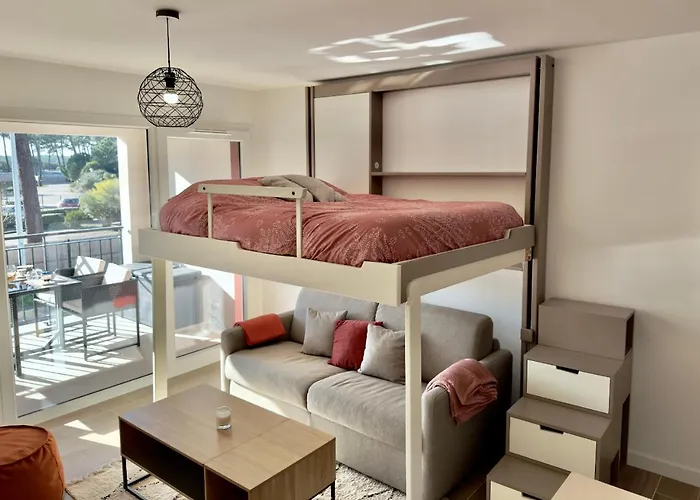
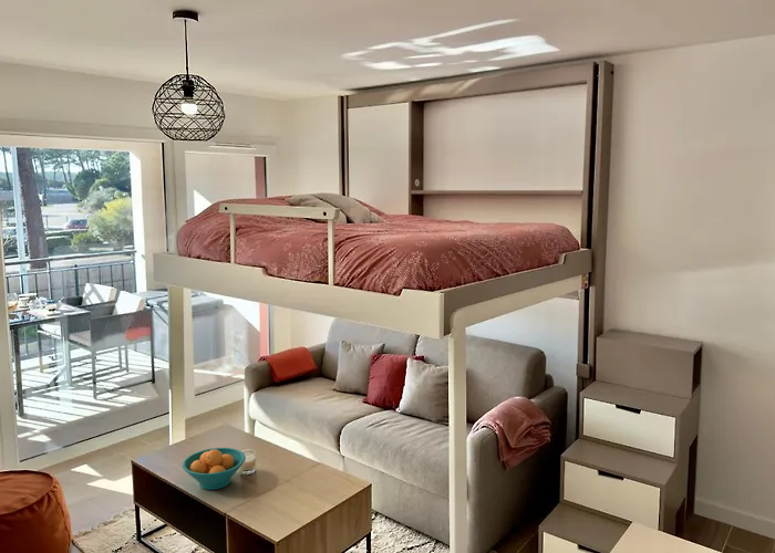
+ fruit bowl (214, 466)
